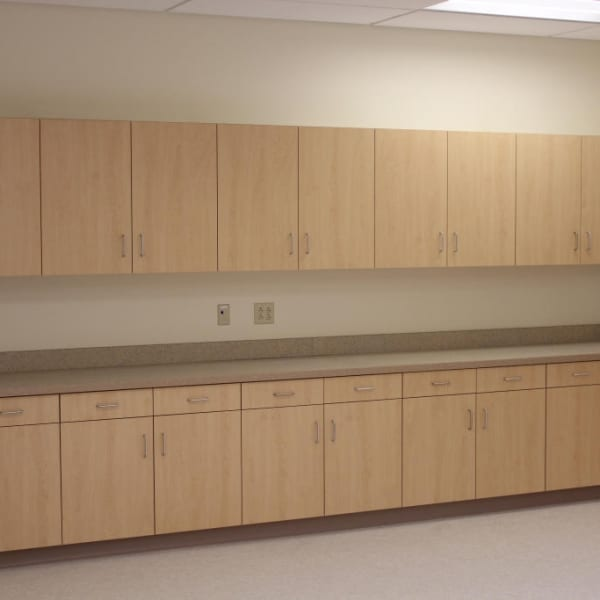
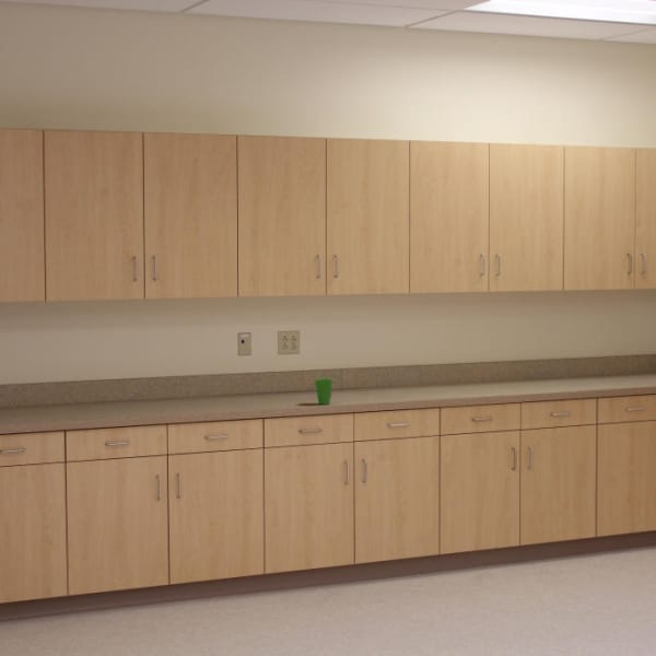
+ cup (324, 391)
